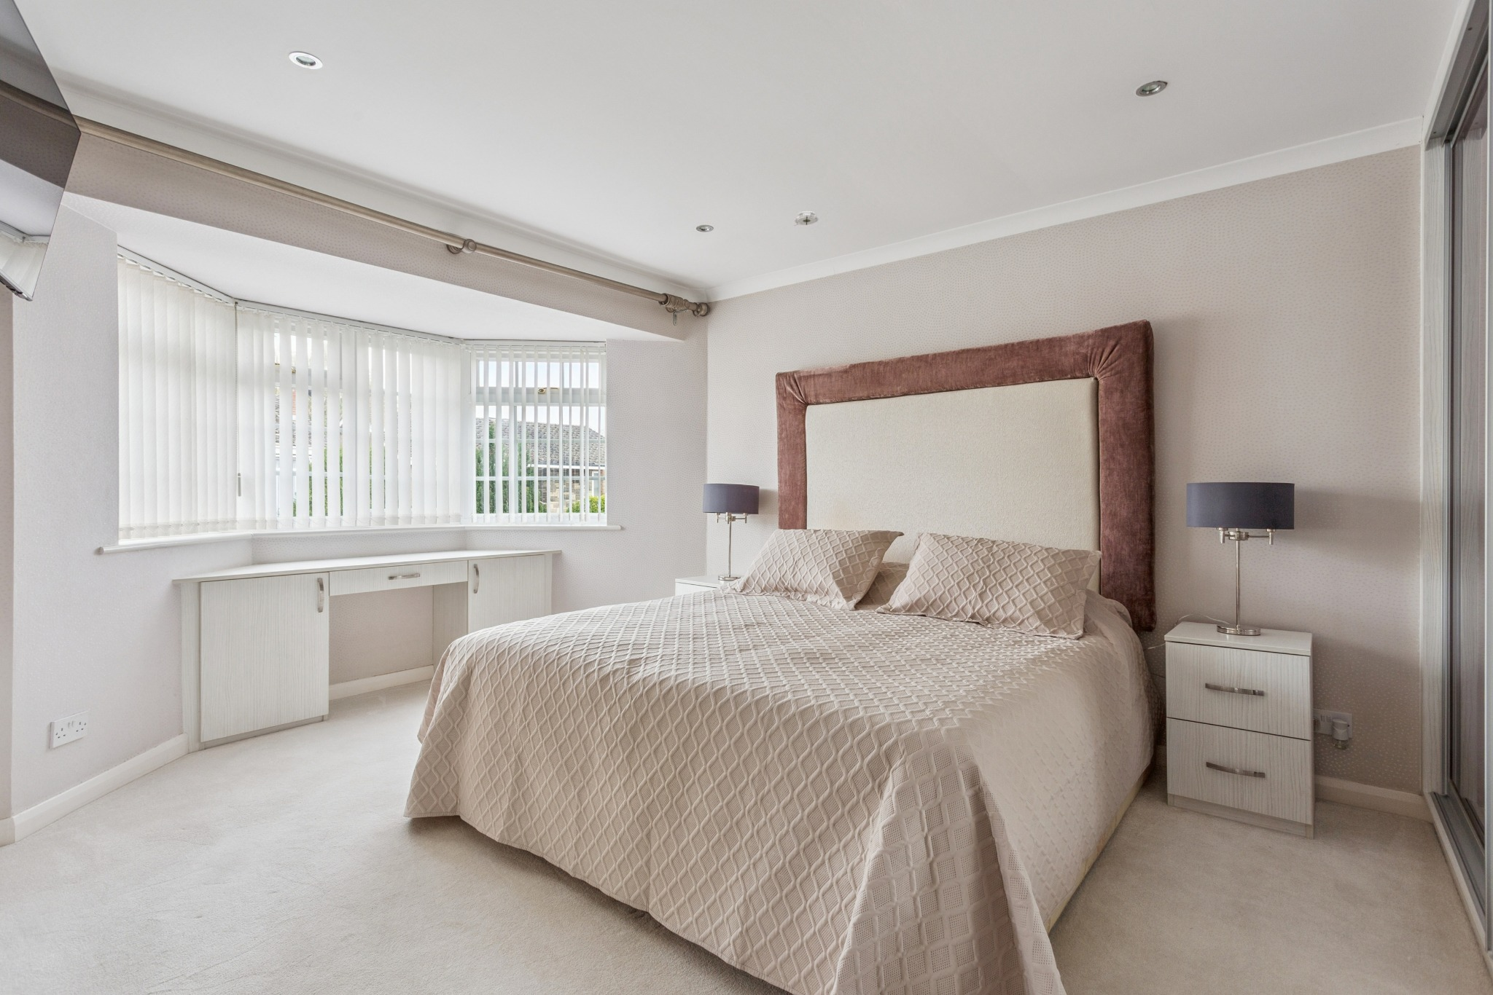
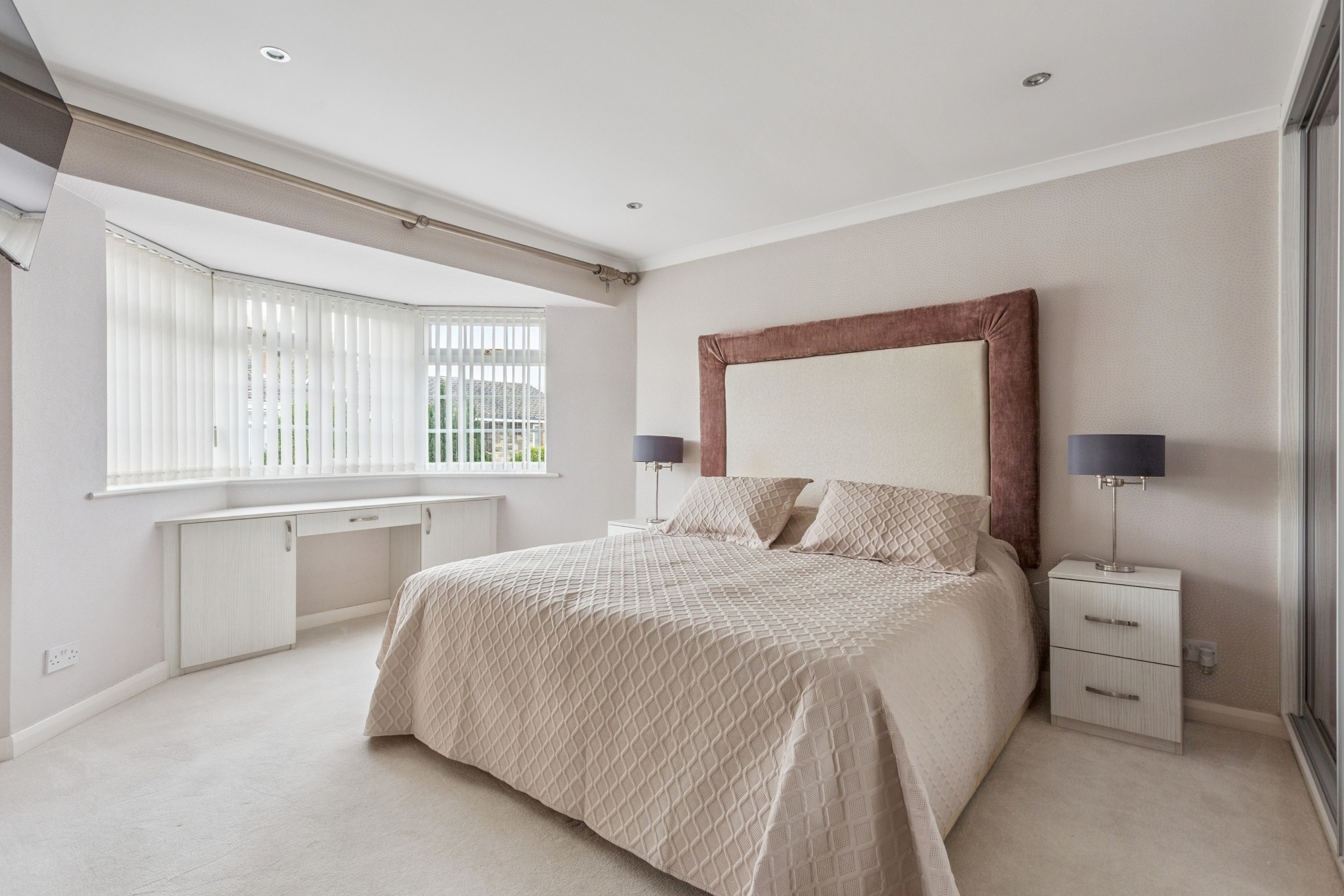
- smoke detector (805, 218)
